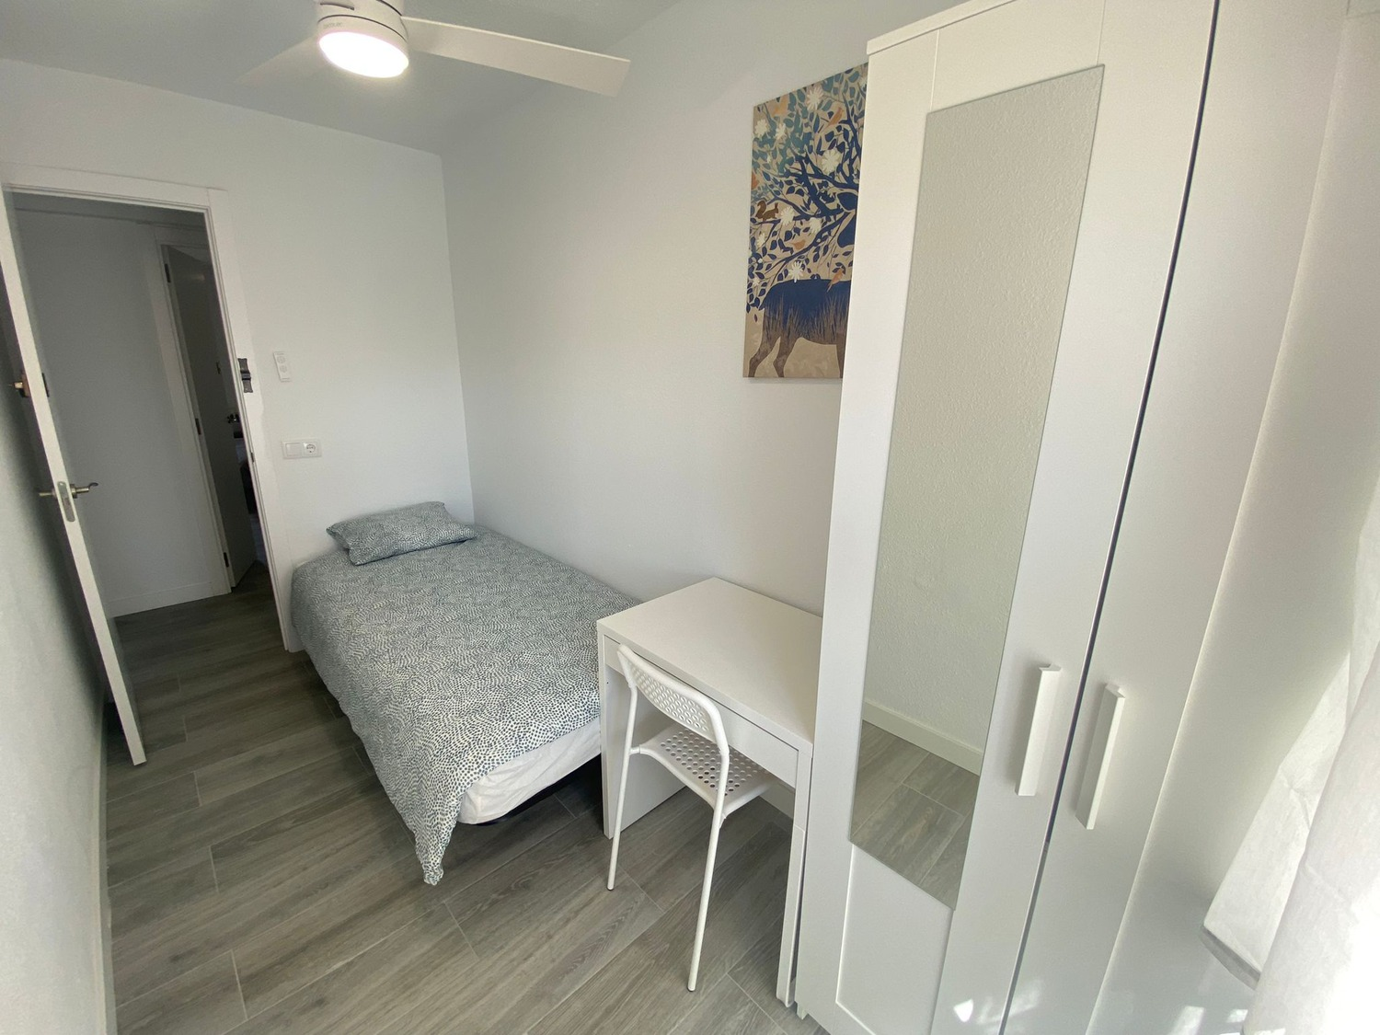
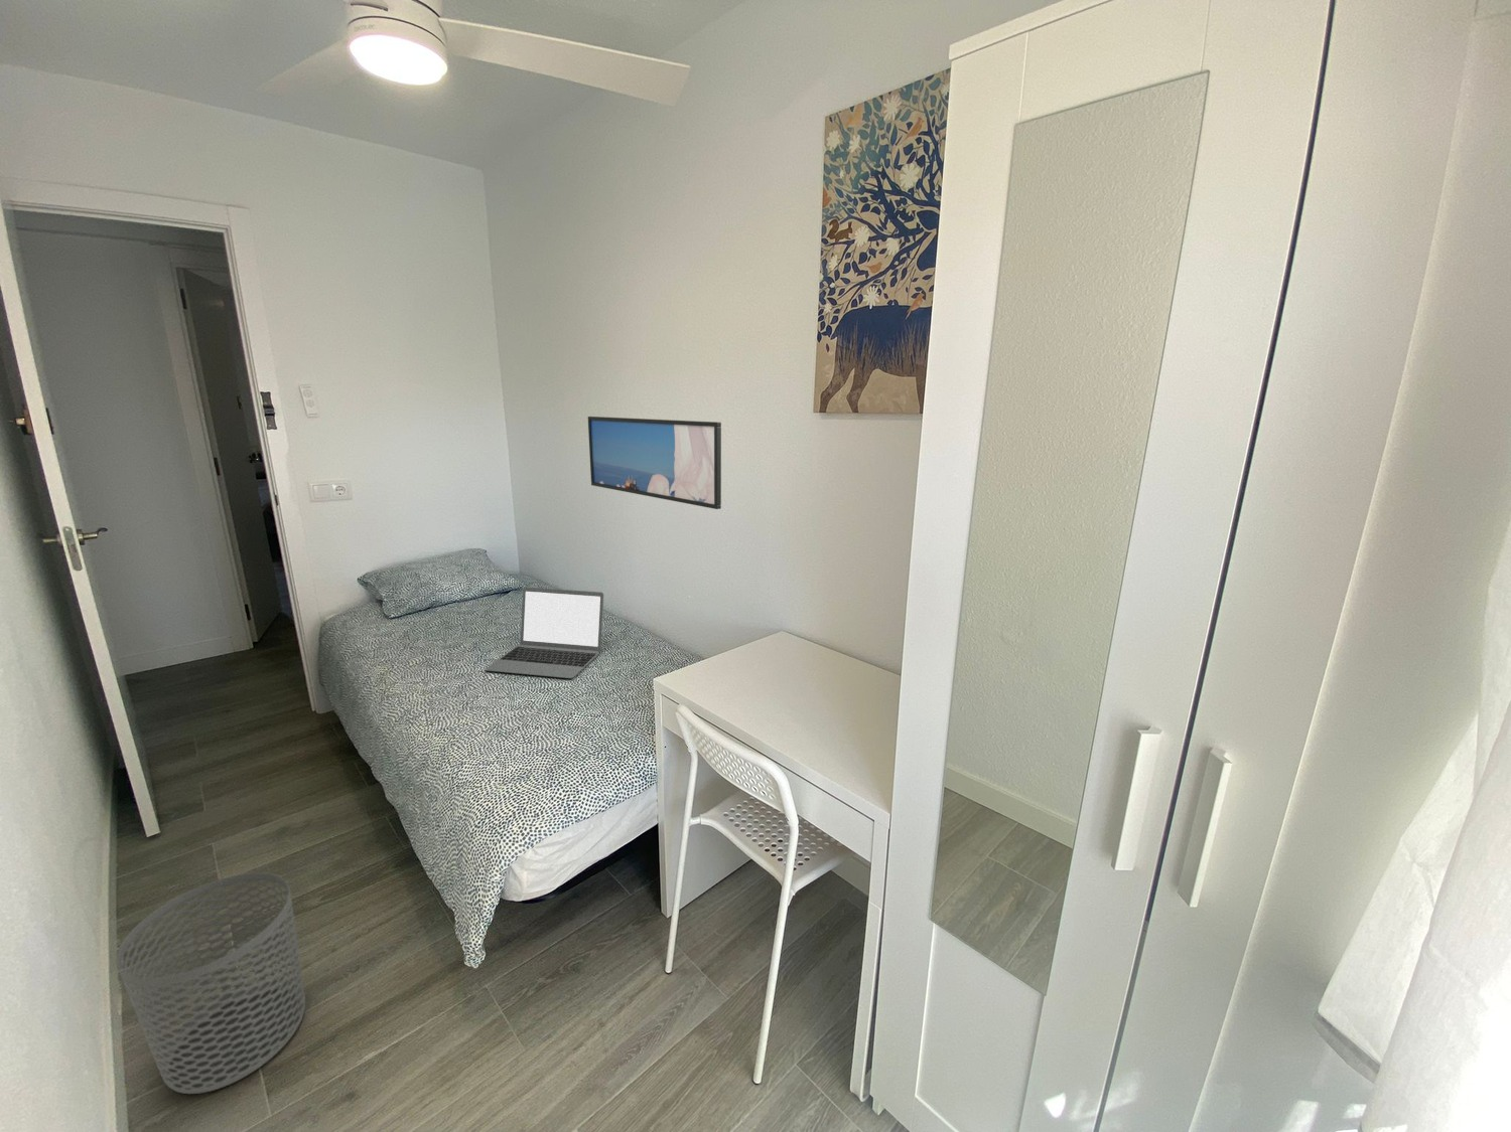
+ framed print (647, 458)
+ waste bin (224, 980)
+ laptop (546, 630)
